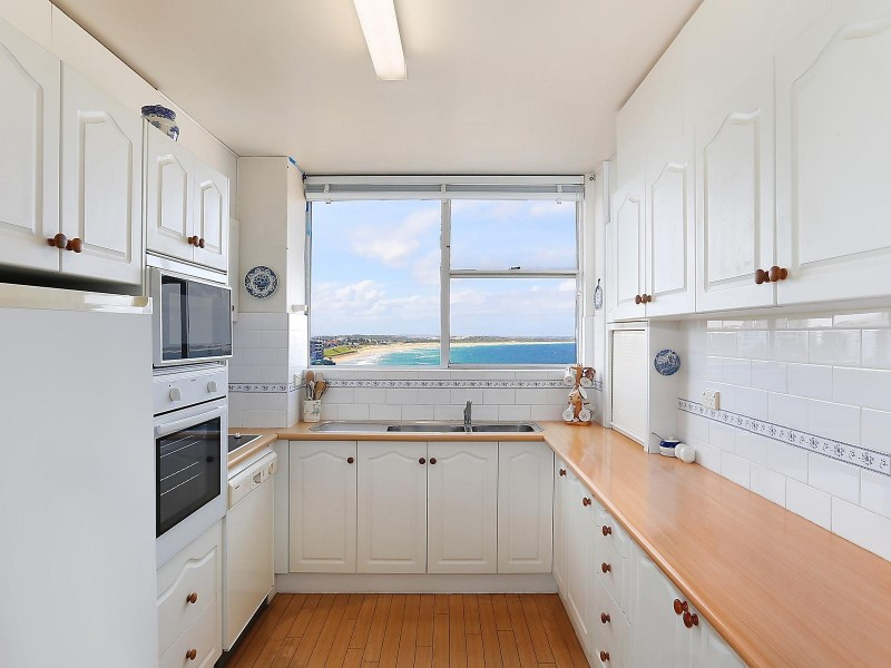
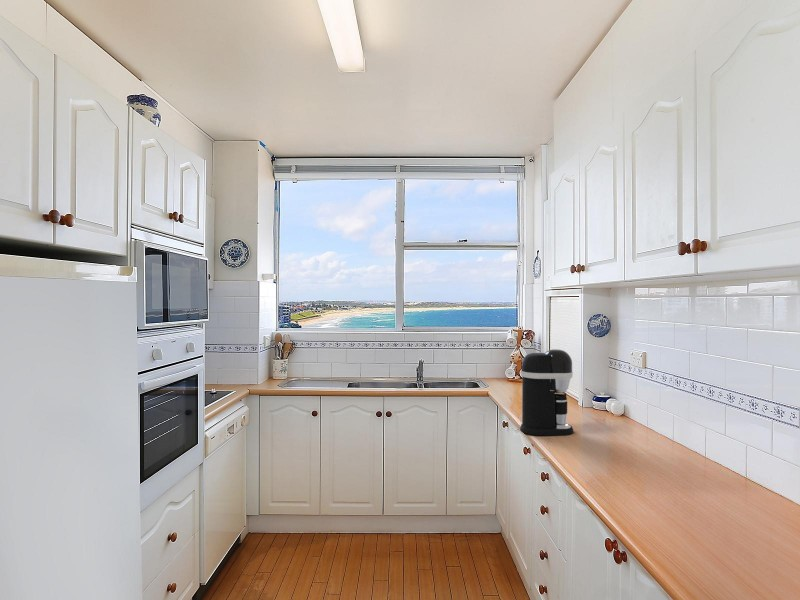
+ coffee maker (546, 390)
